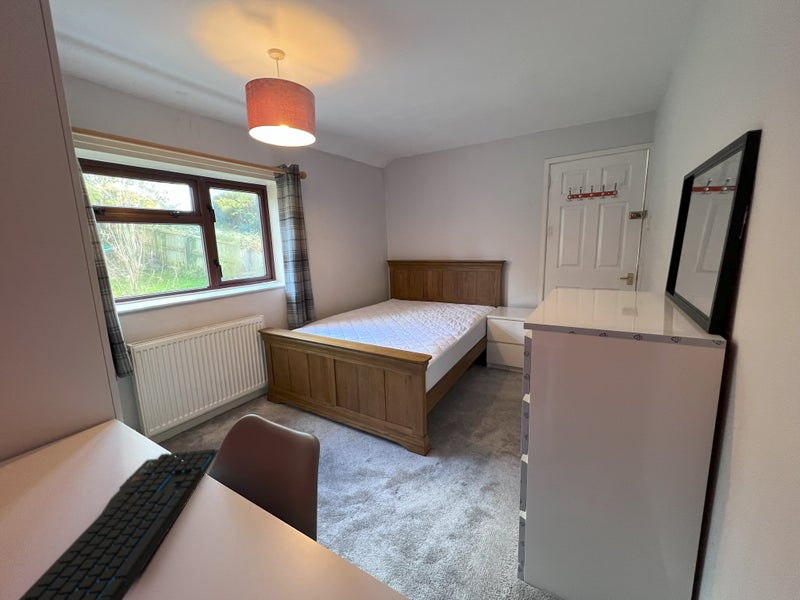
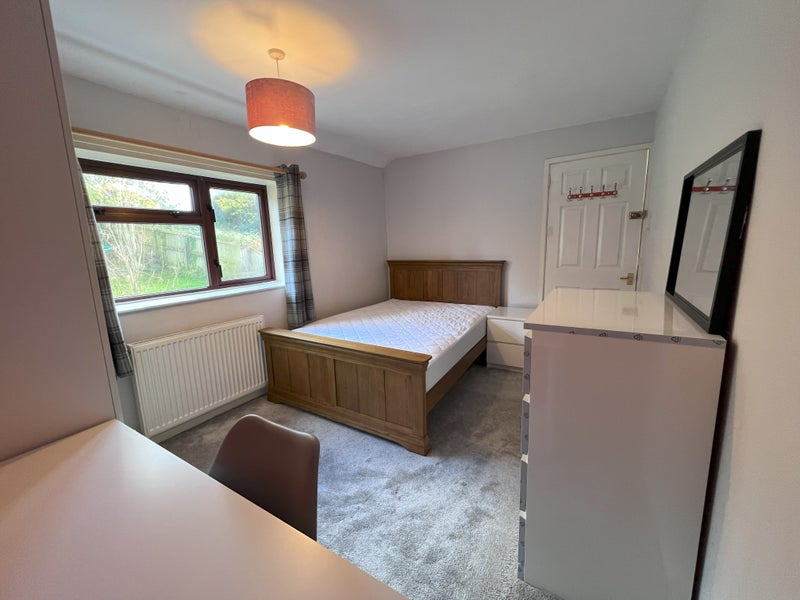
- keyboard (127, 522)
